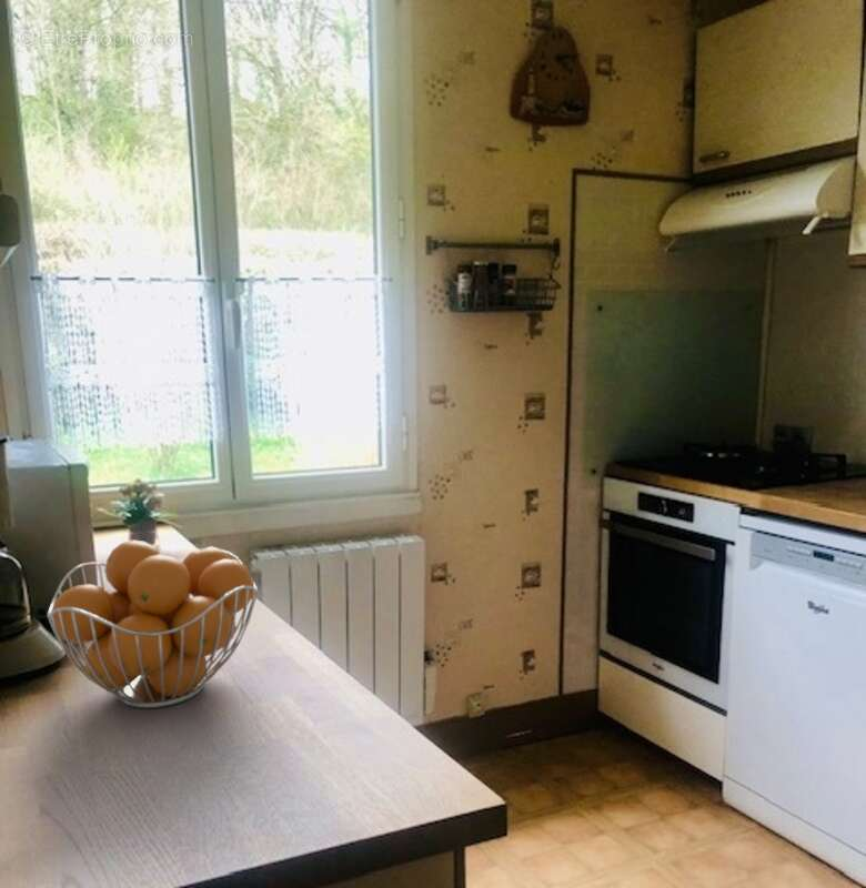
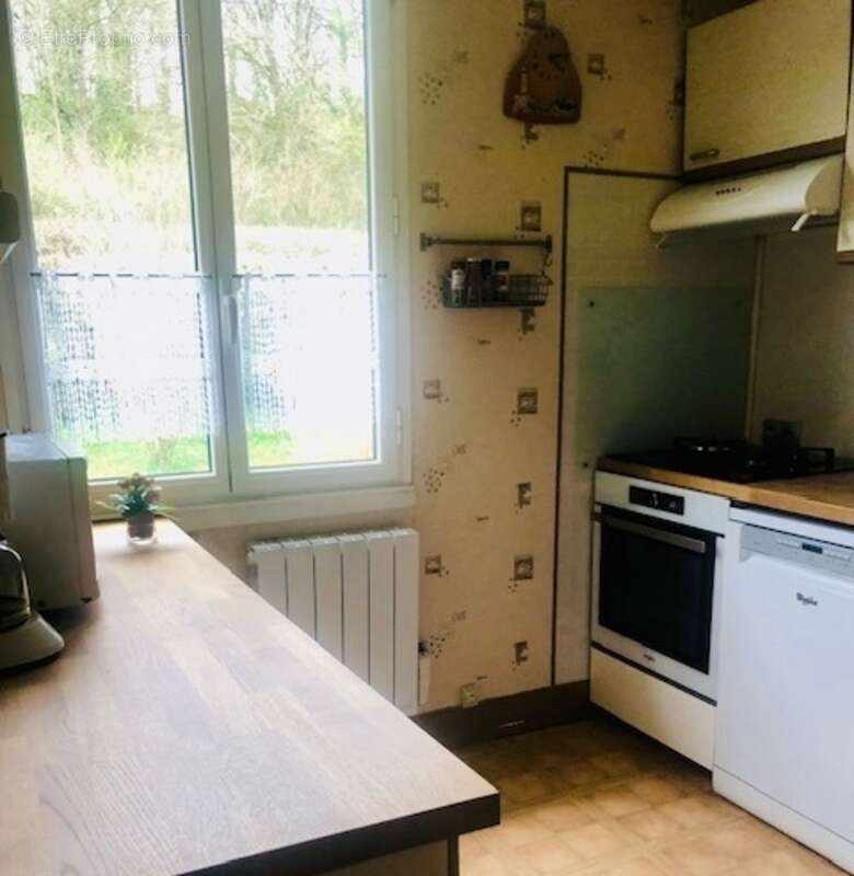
- fruit basket (158, 618)
